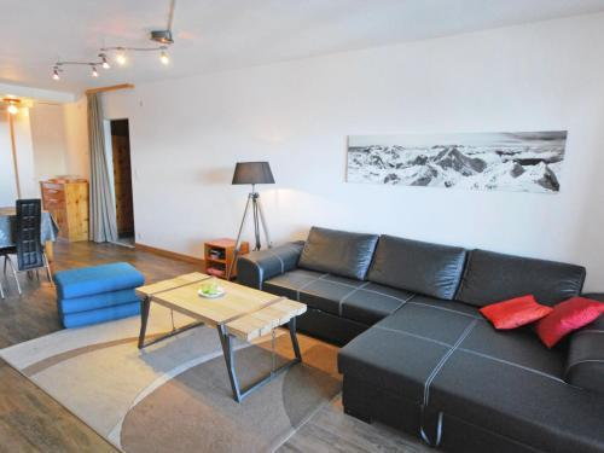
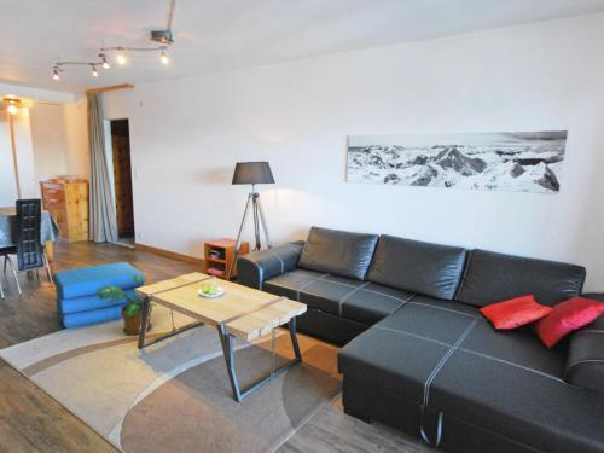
+ potted plant (126, 306)
